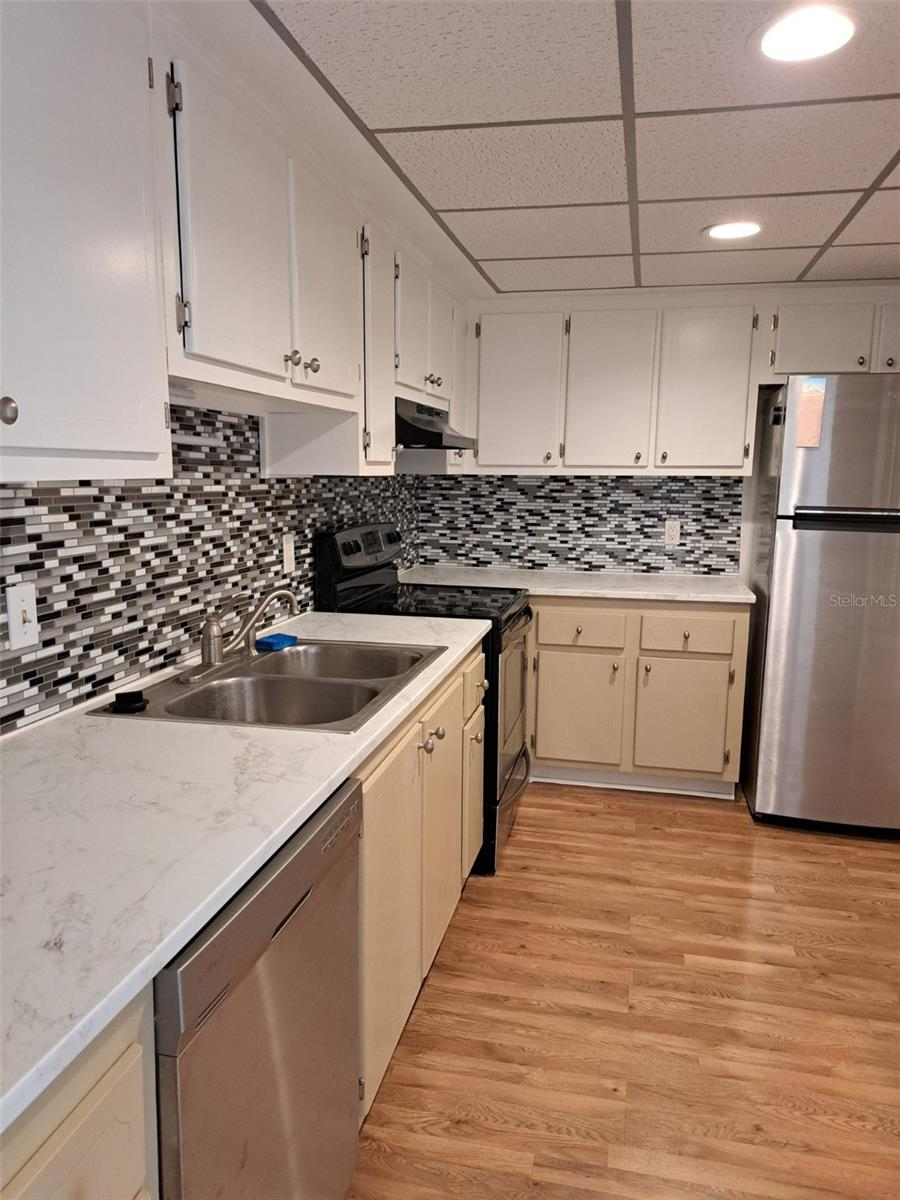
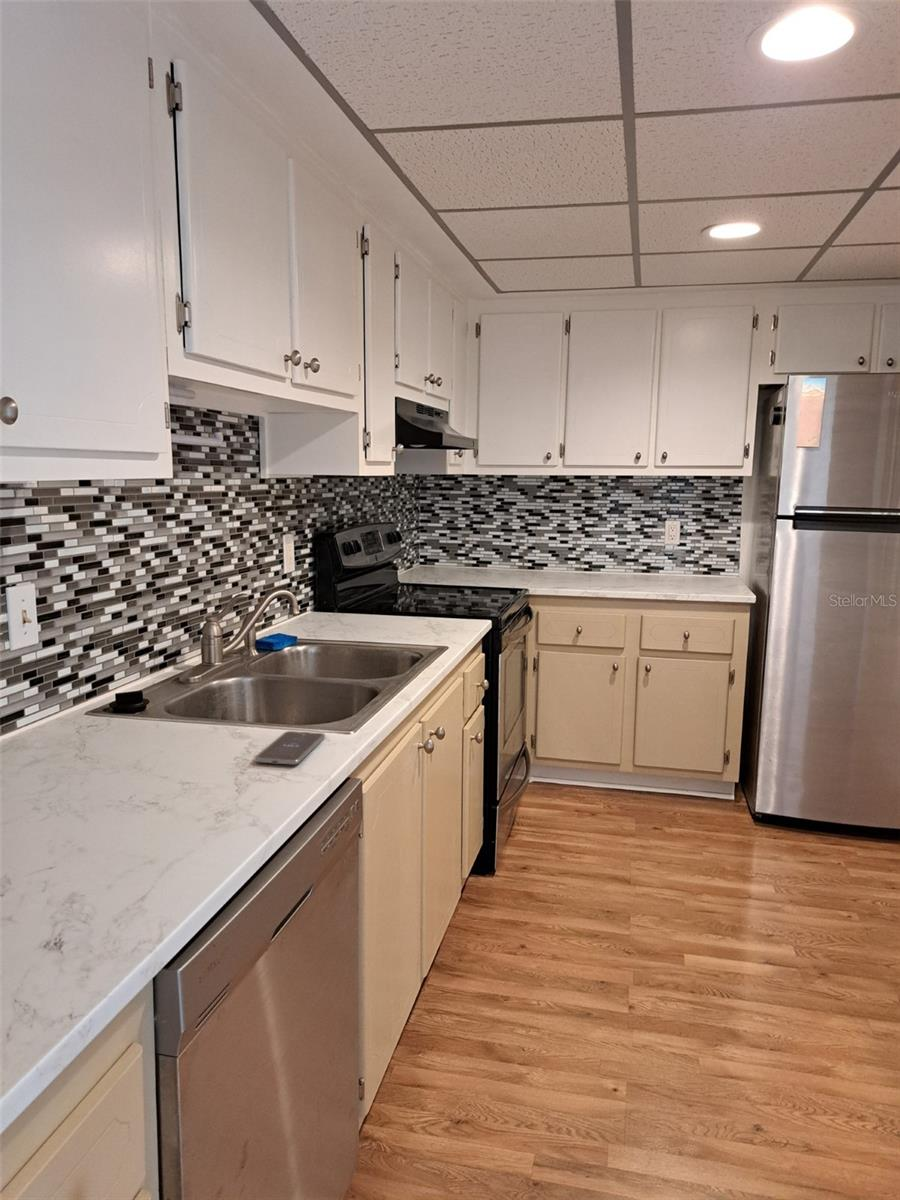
+ smartphone (291, 747)
